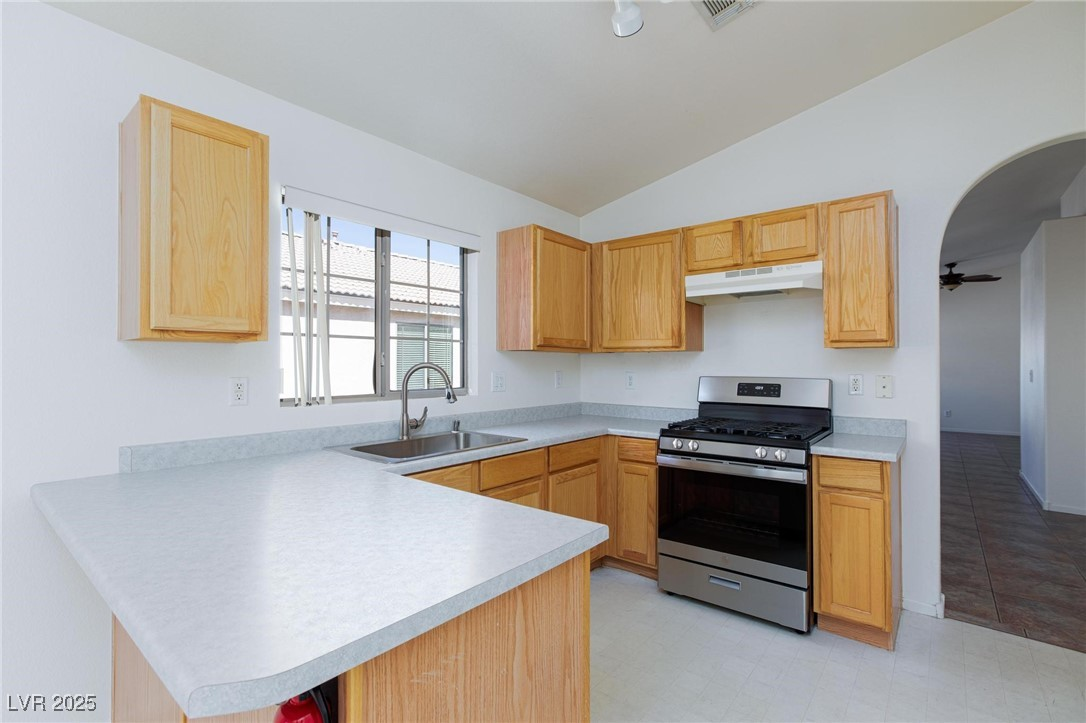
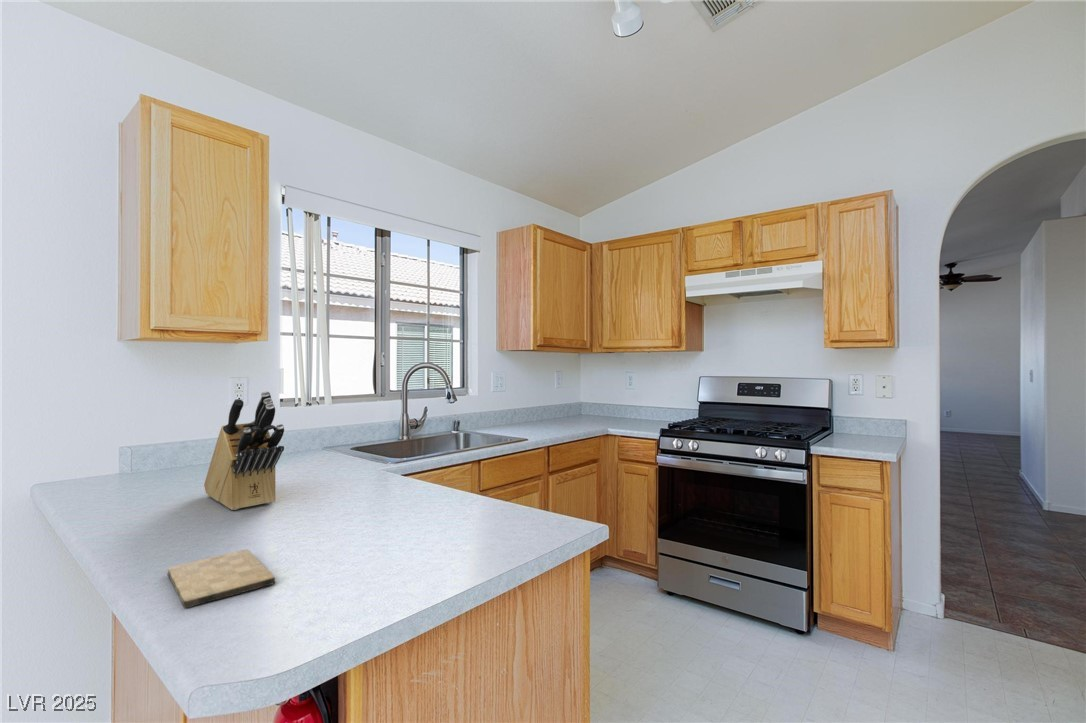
+ cutting board (220, 575)
+ knife block (243, 446)
